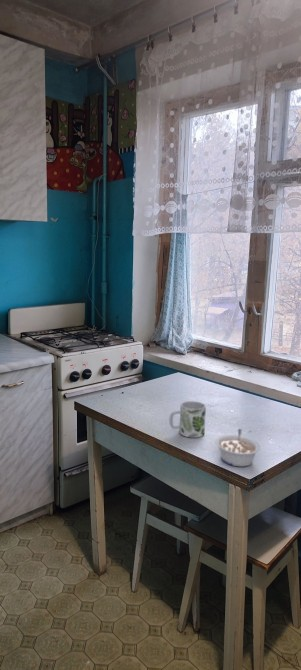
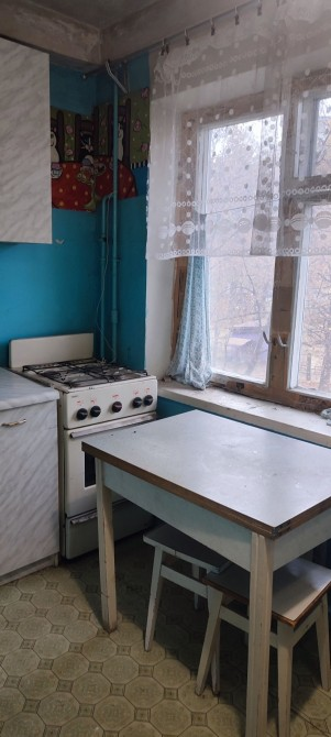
- mug (187, 419)
- legume (236, 449)
